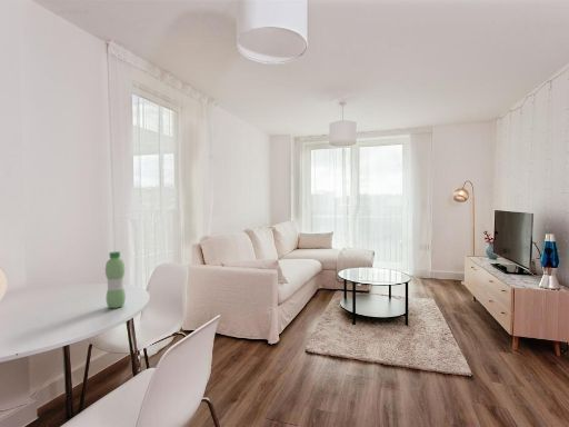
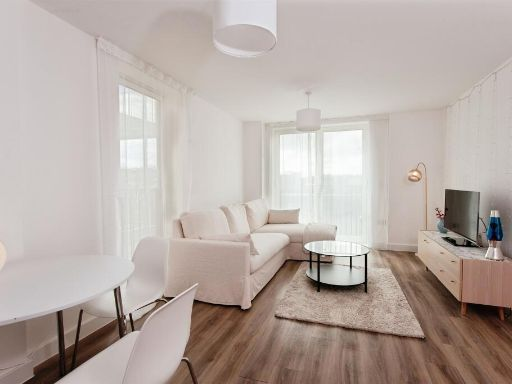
- water bottle (114, 279)
